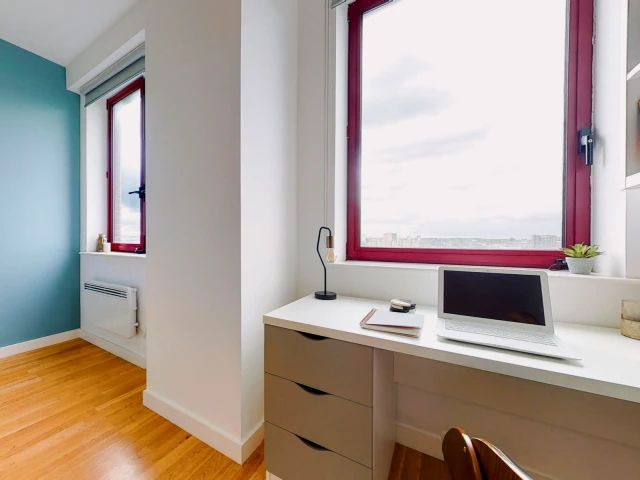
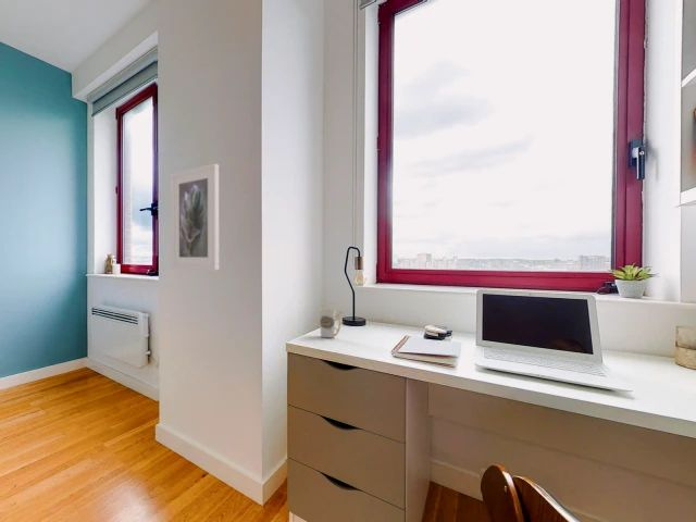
+ invalid cup (331, 323)
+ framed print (194, 219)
